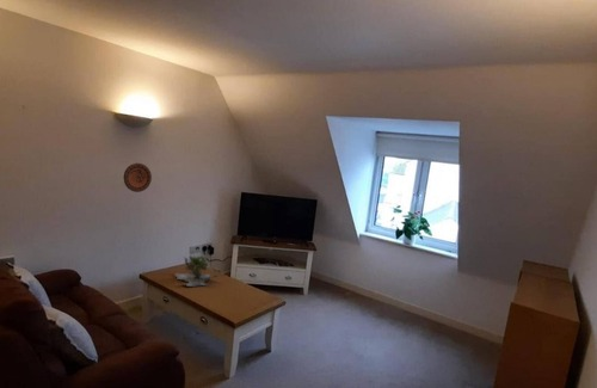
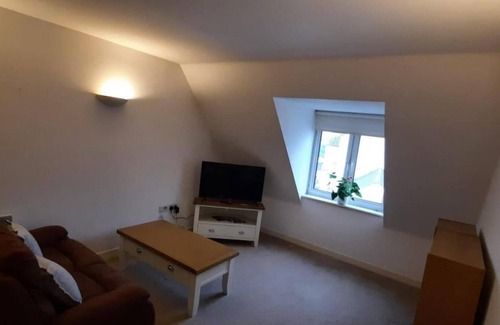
- plant (197, 267)
- decorative plate (137, 177)
